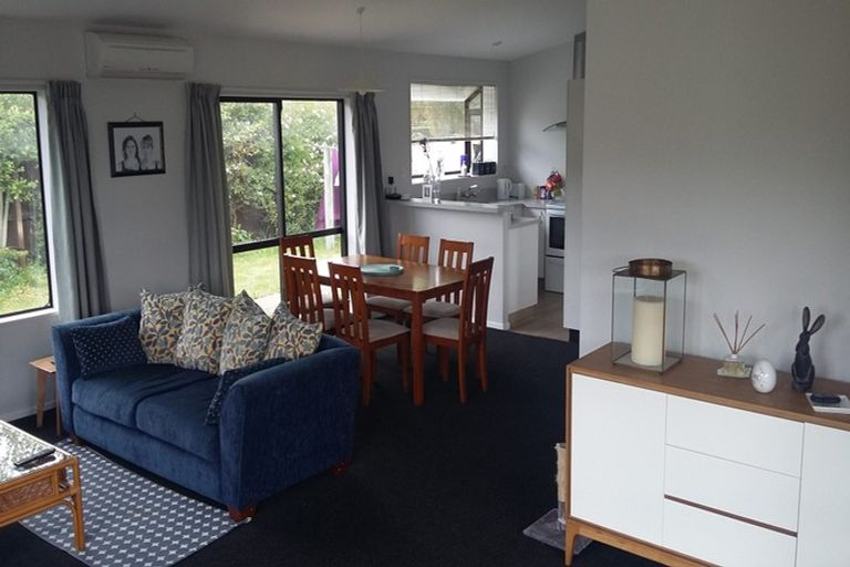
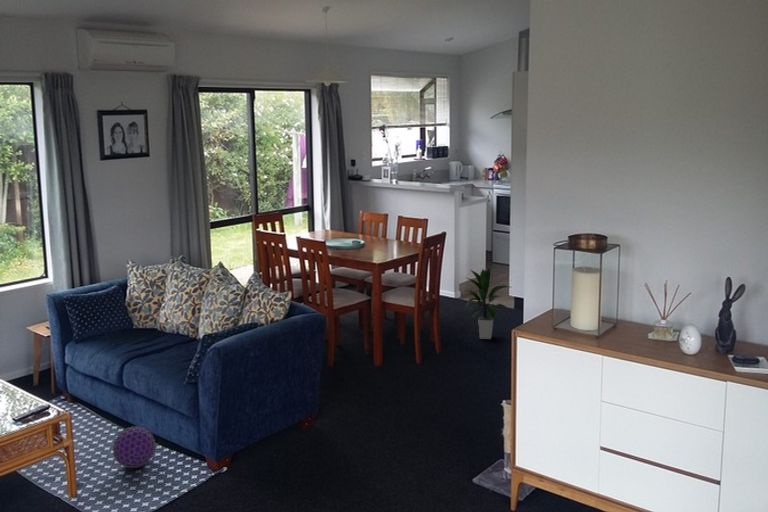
+ ball (134, 447)
+ indoor plant (483, 301)
